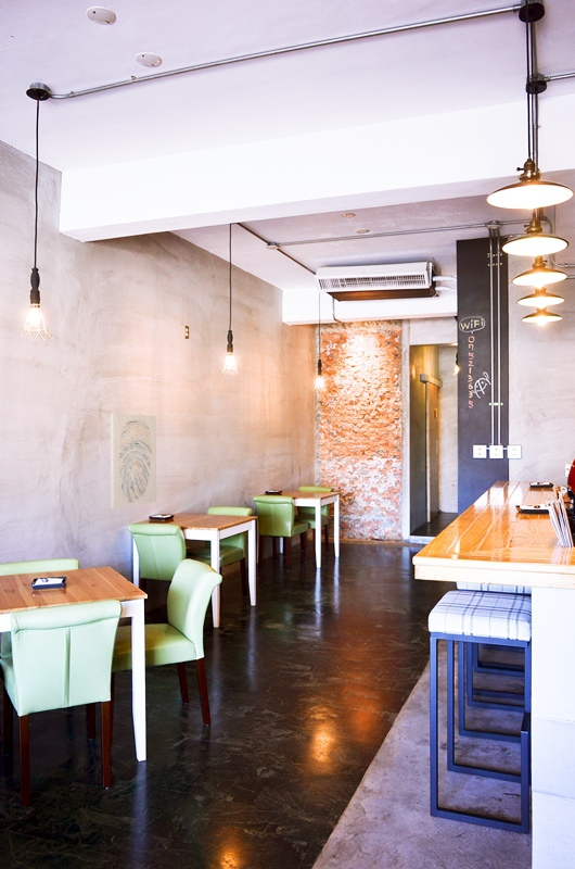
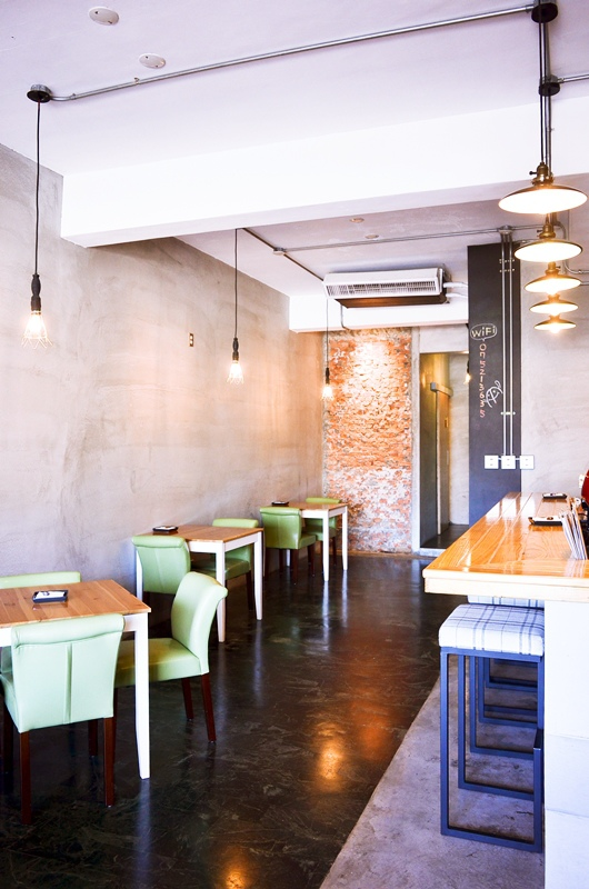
- wall art (135, 459)
